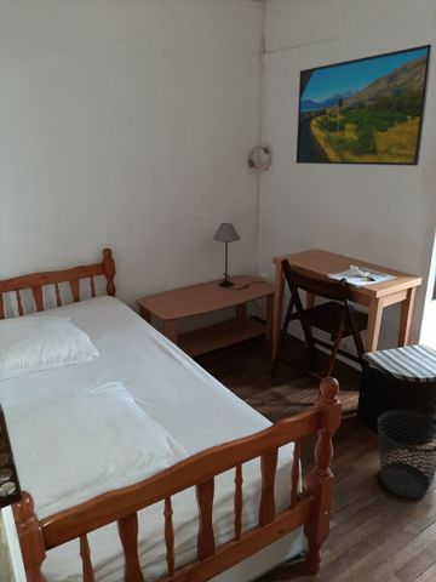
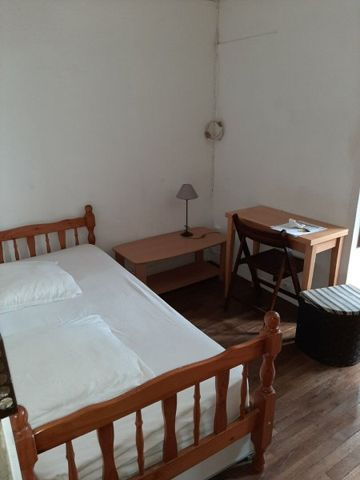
- wastebasket (407, 456)
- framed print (352, 113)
